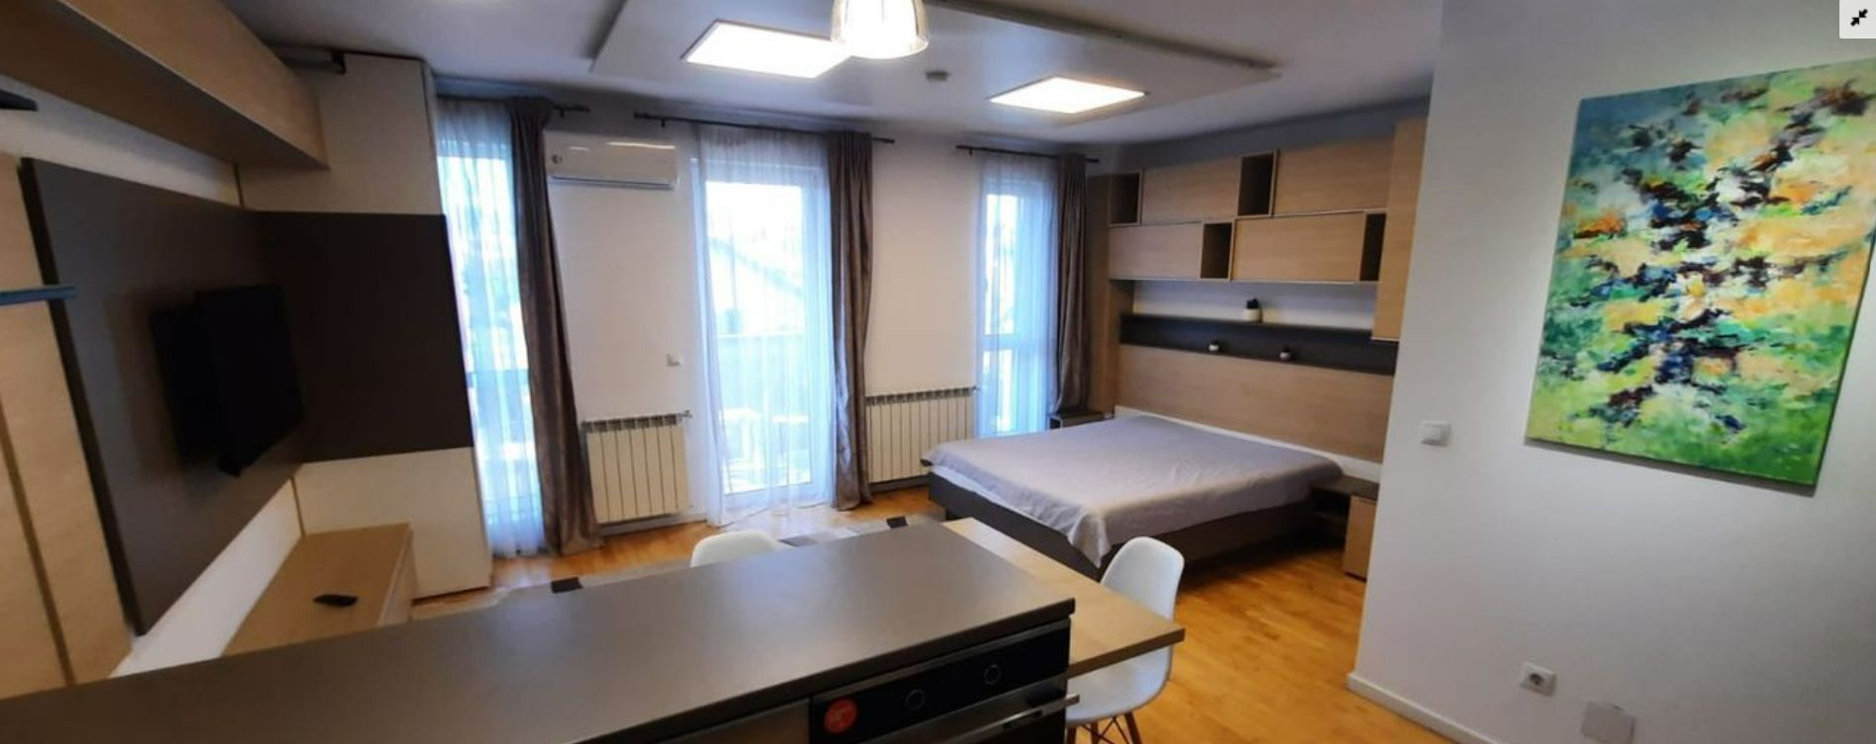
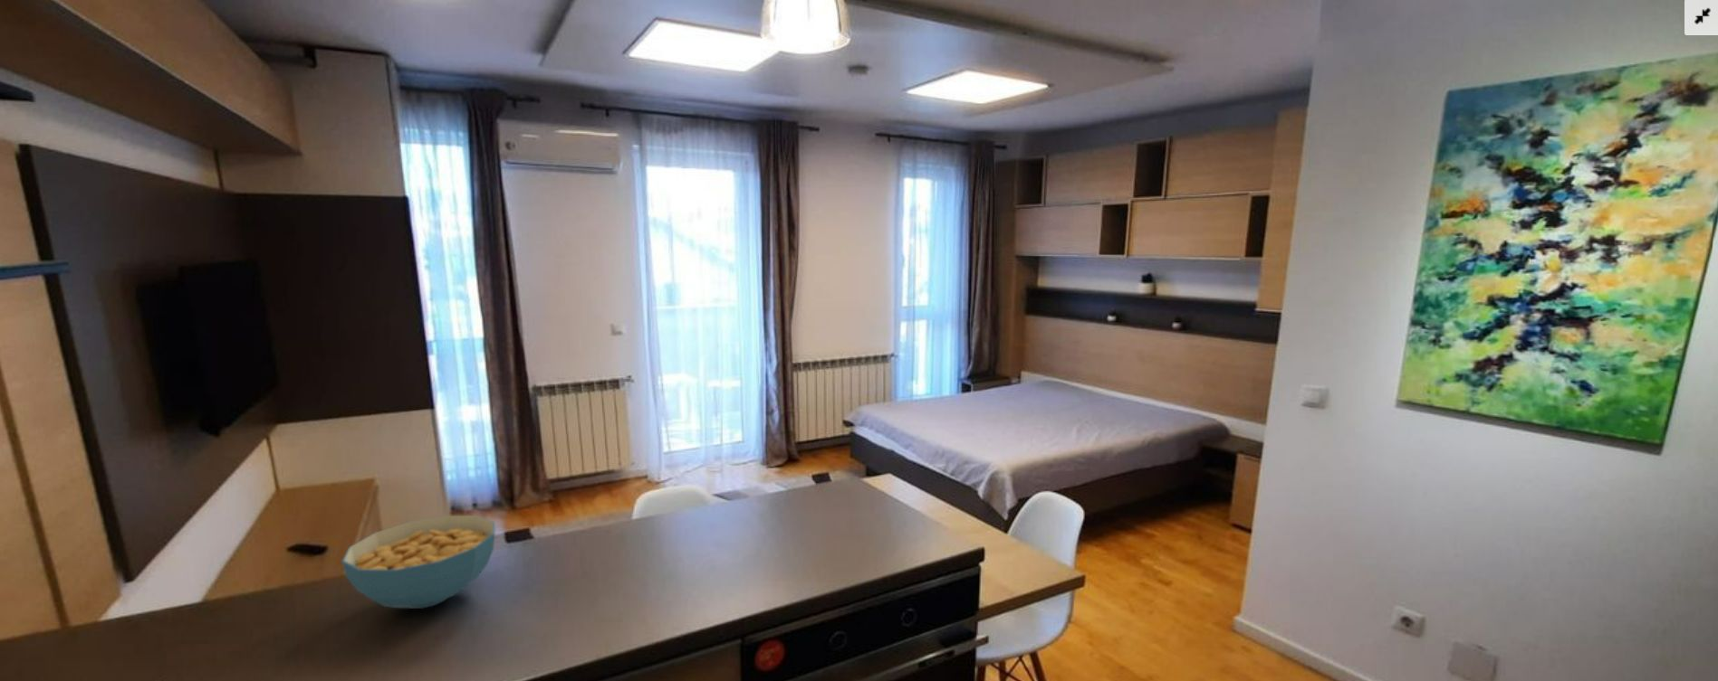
+ cereal bowl (425, 569)
